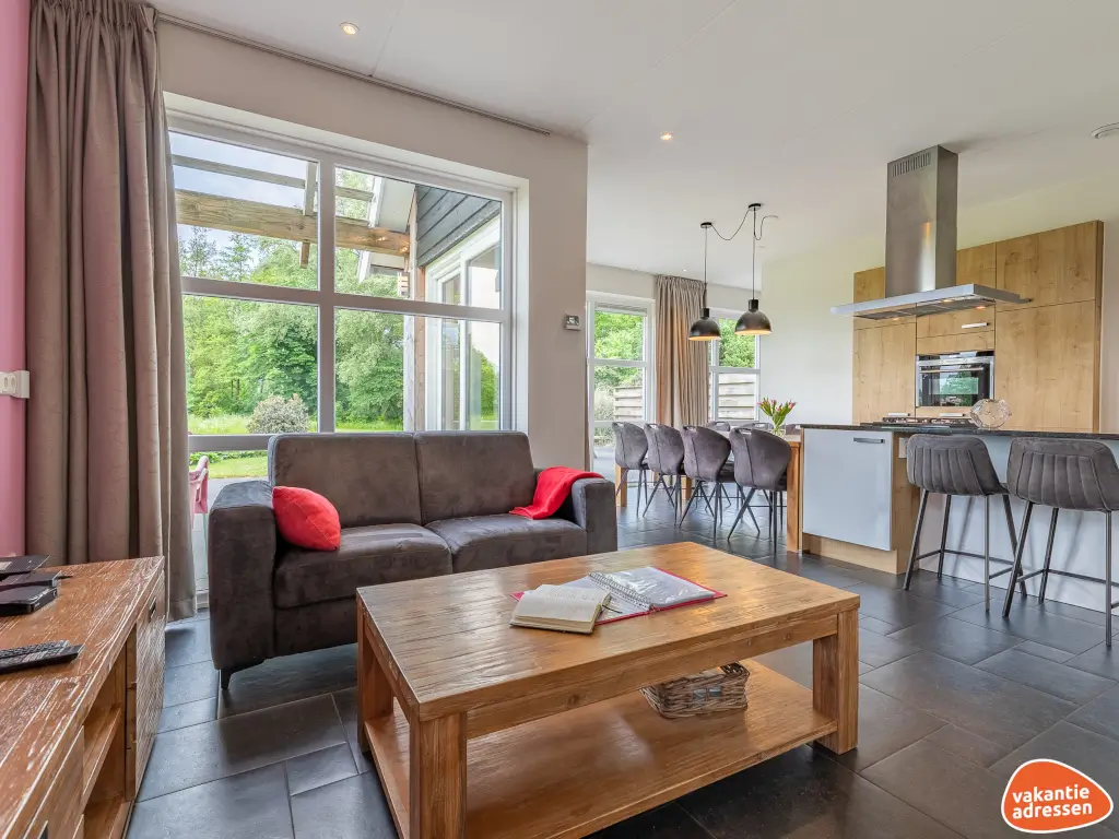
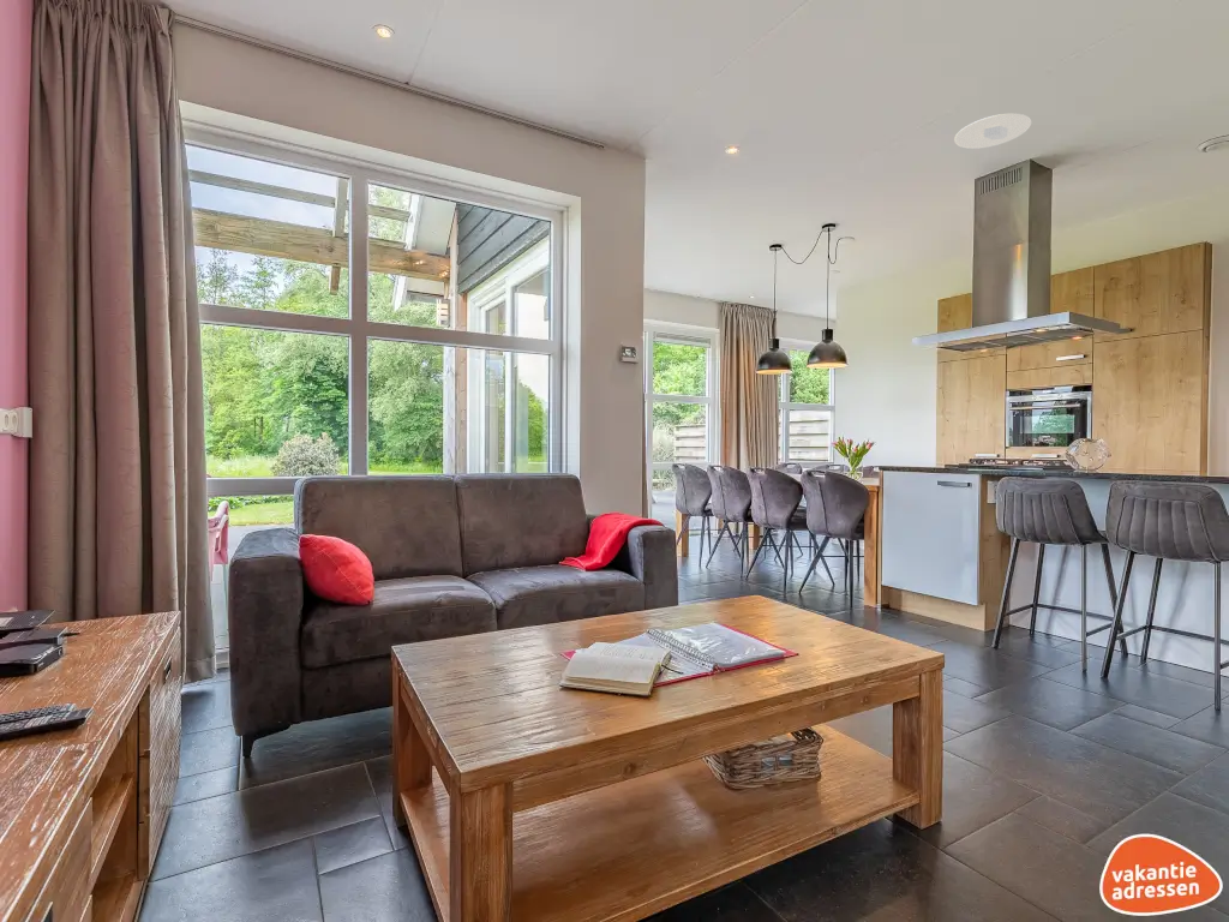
+ recessed light (991, 128)
